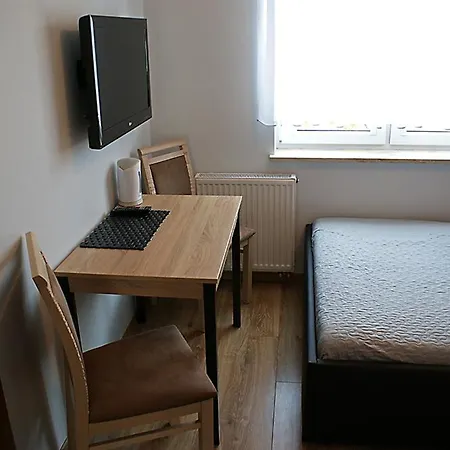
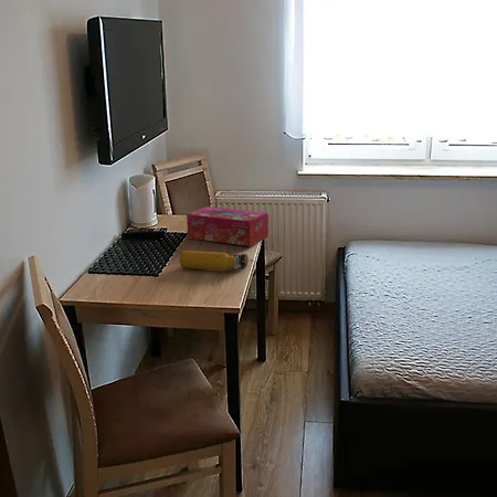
+ tissue box (228, 225)
+ water bottle (218, 258)
